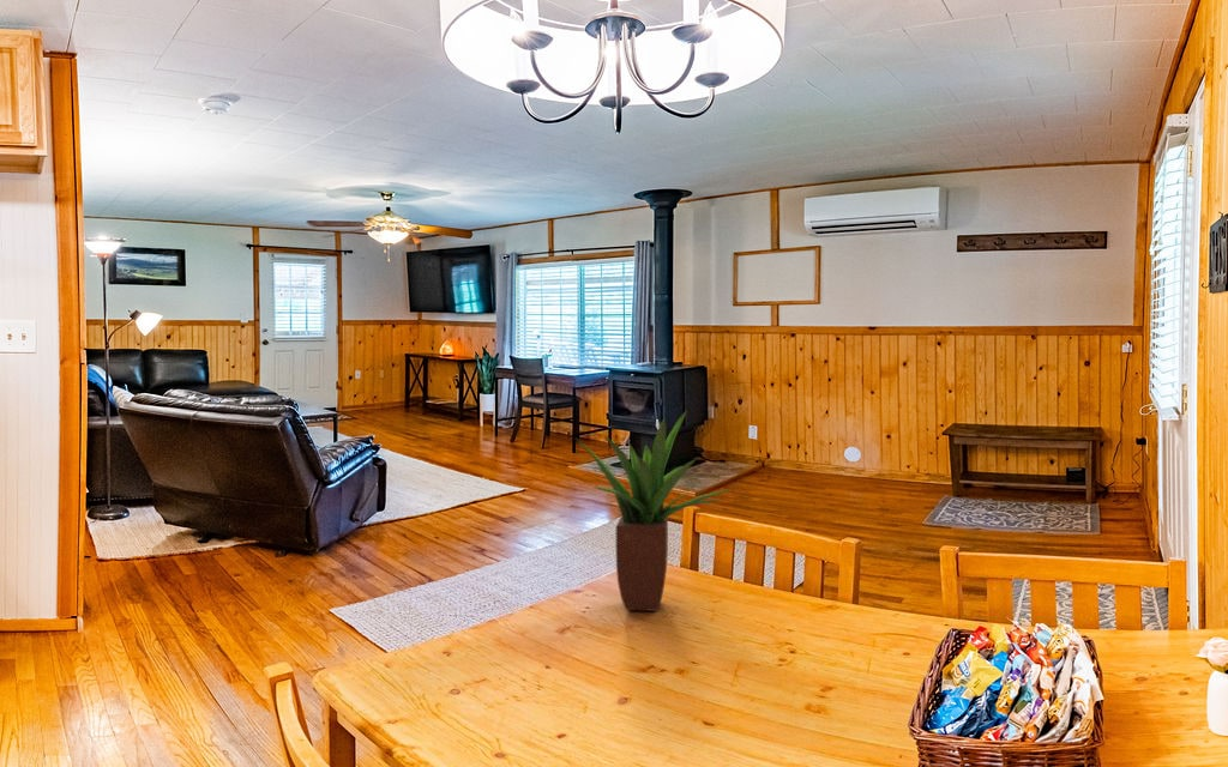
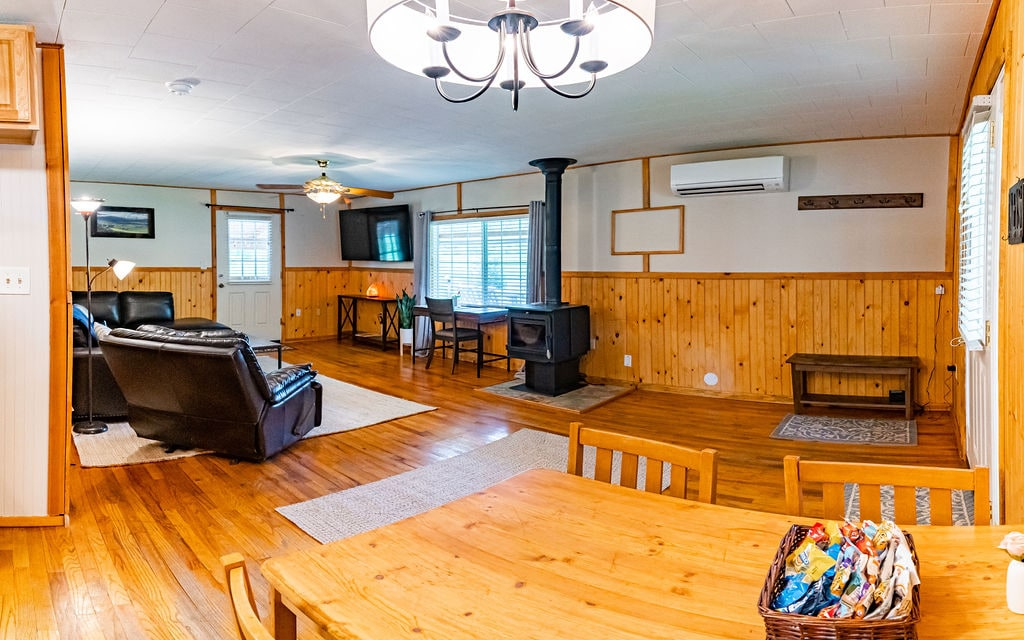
- potted plant (654, 507)
